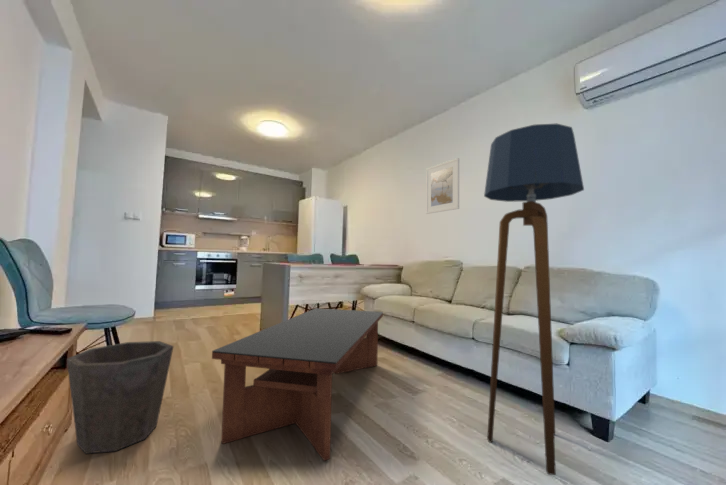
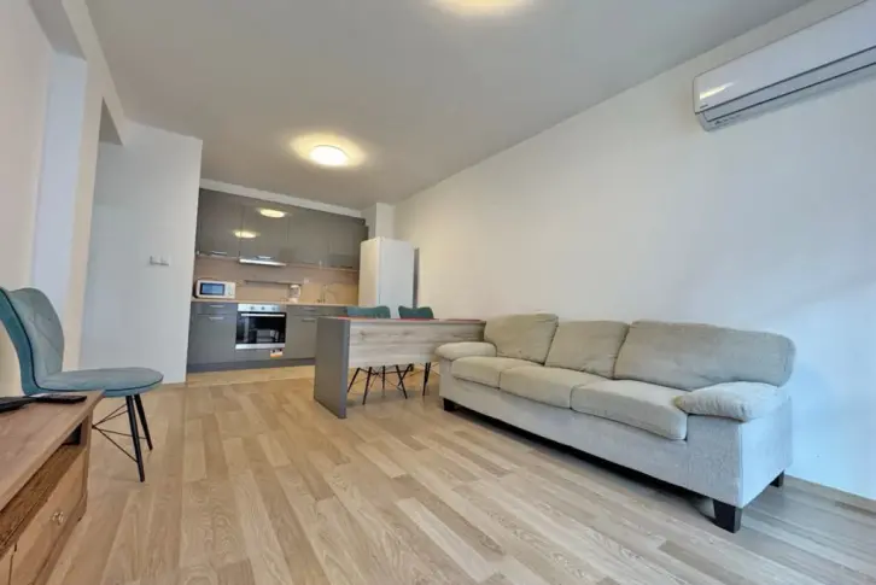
- floor lamp (536, 287)
- coffee table (321, 359)
- waste bin (121, 392)
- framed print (441, 187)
